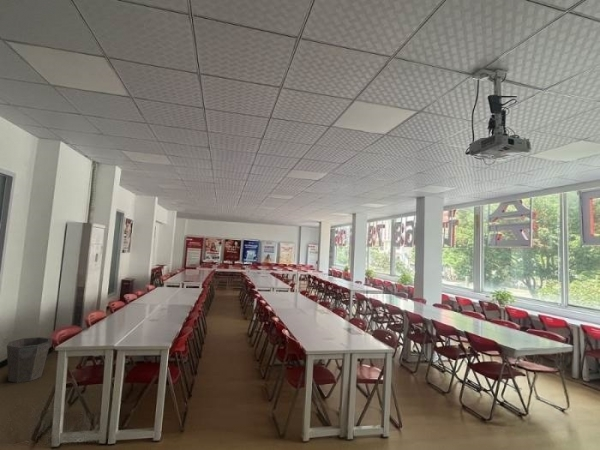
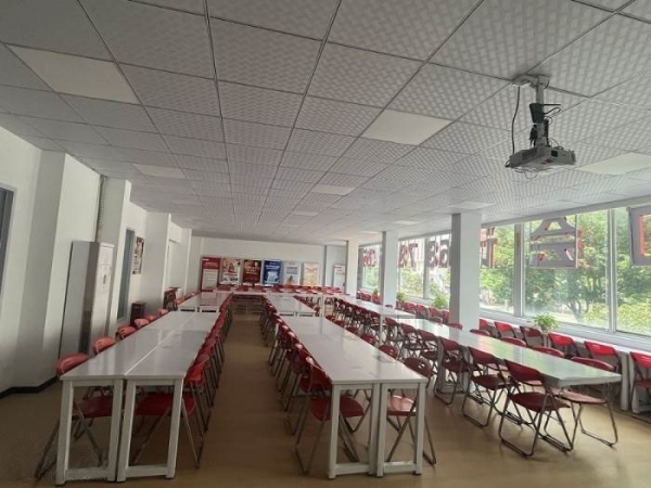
- waste bin (27, 359)
